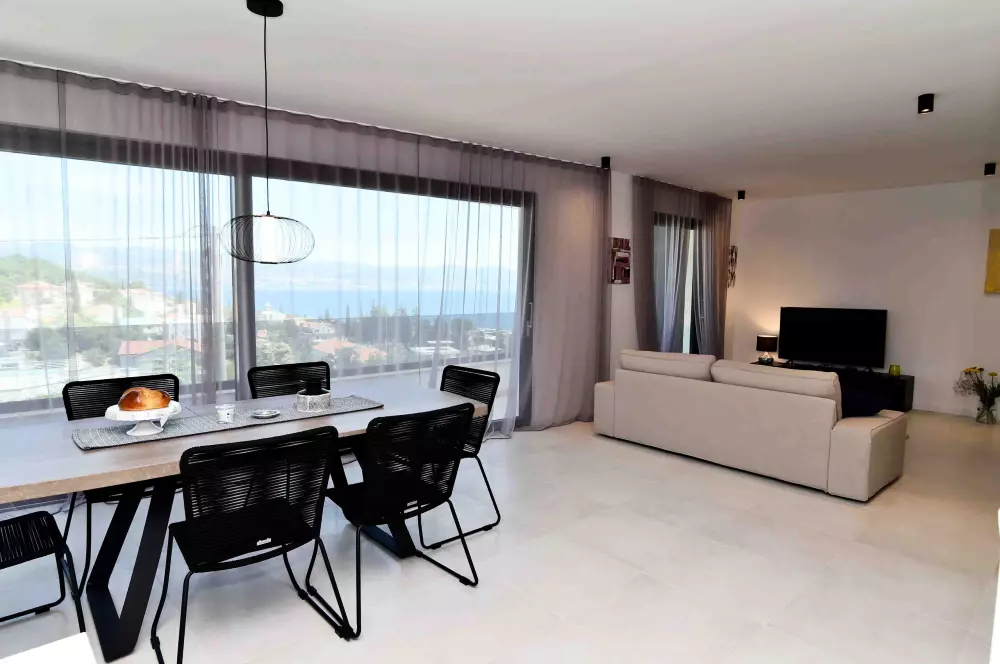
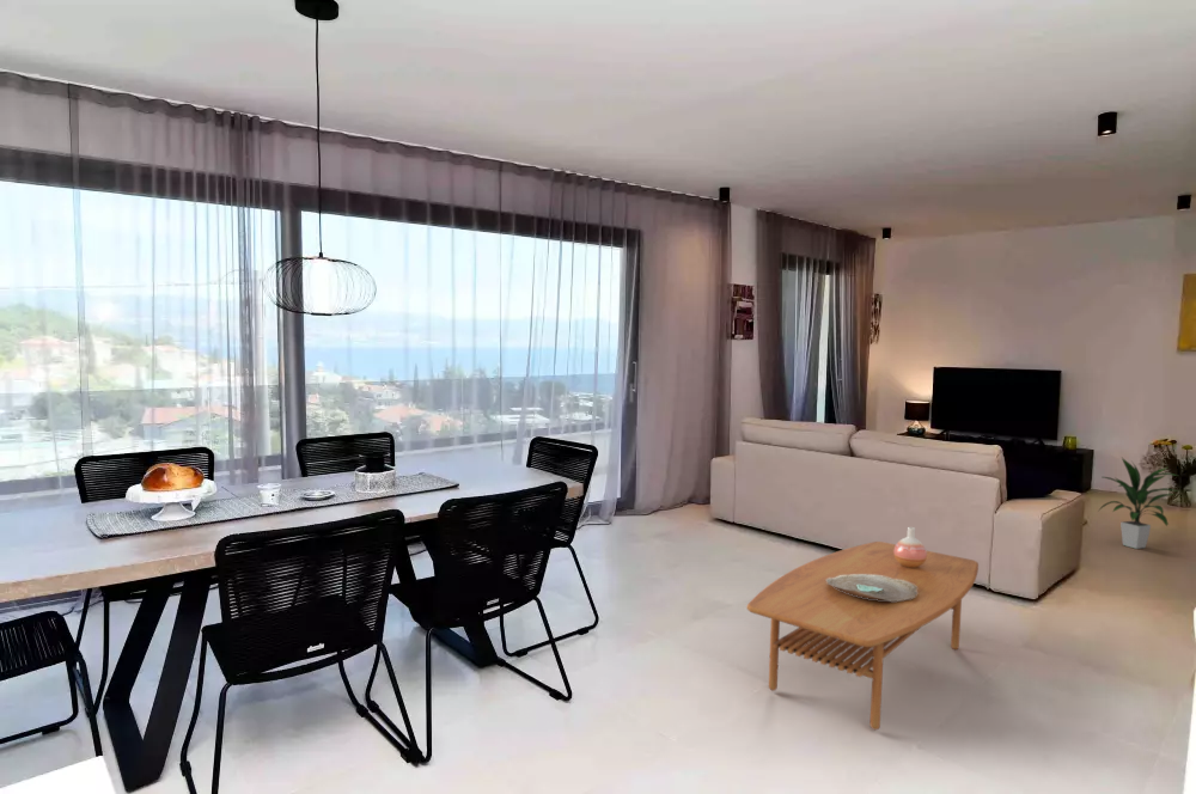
+ indoor plant (1141, 502)
+ coffee table (872, 624)
+ vase (910, 546)
+ decorative bowl (869, 584)
